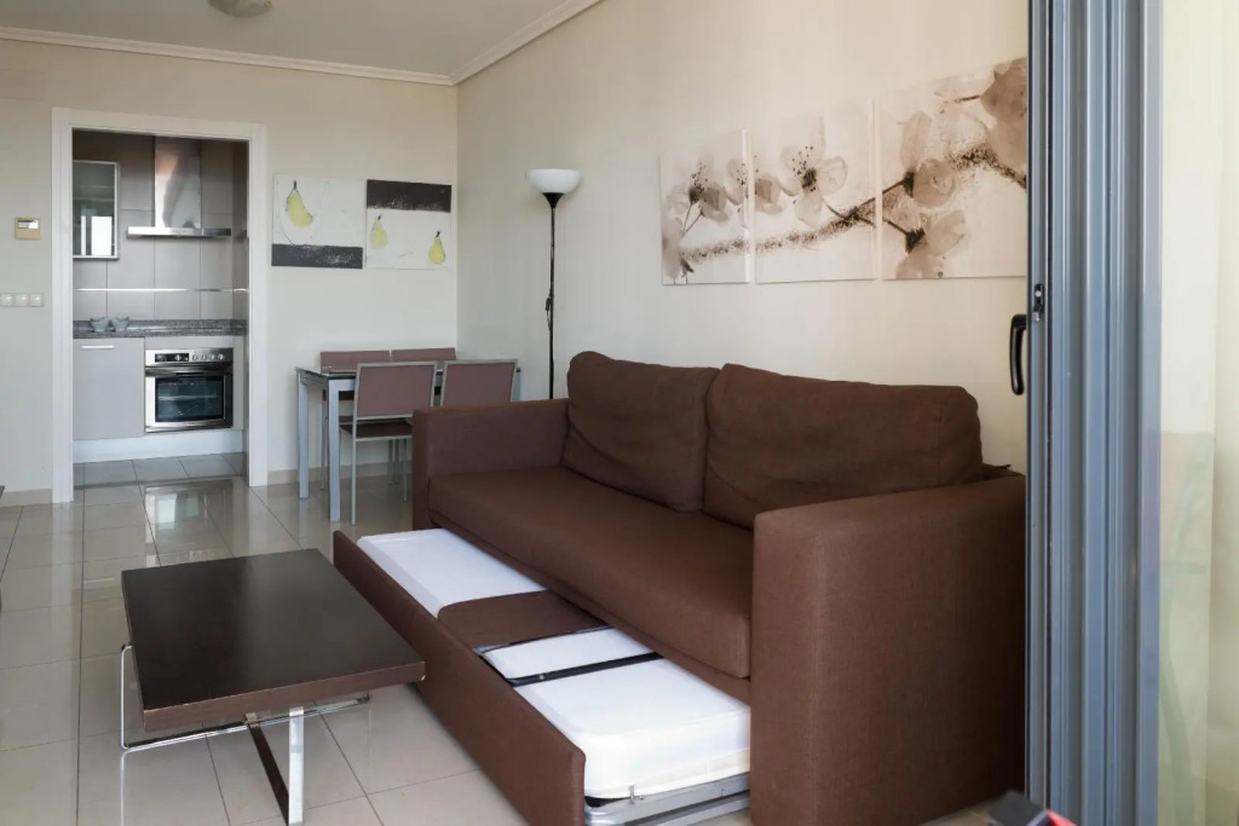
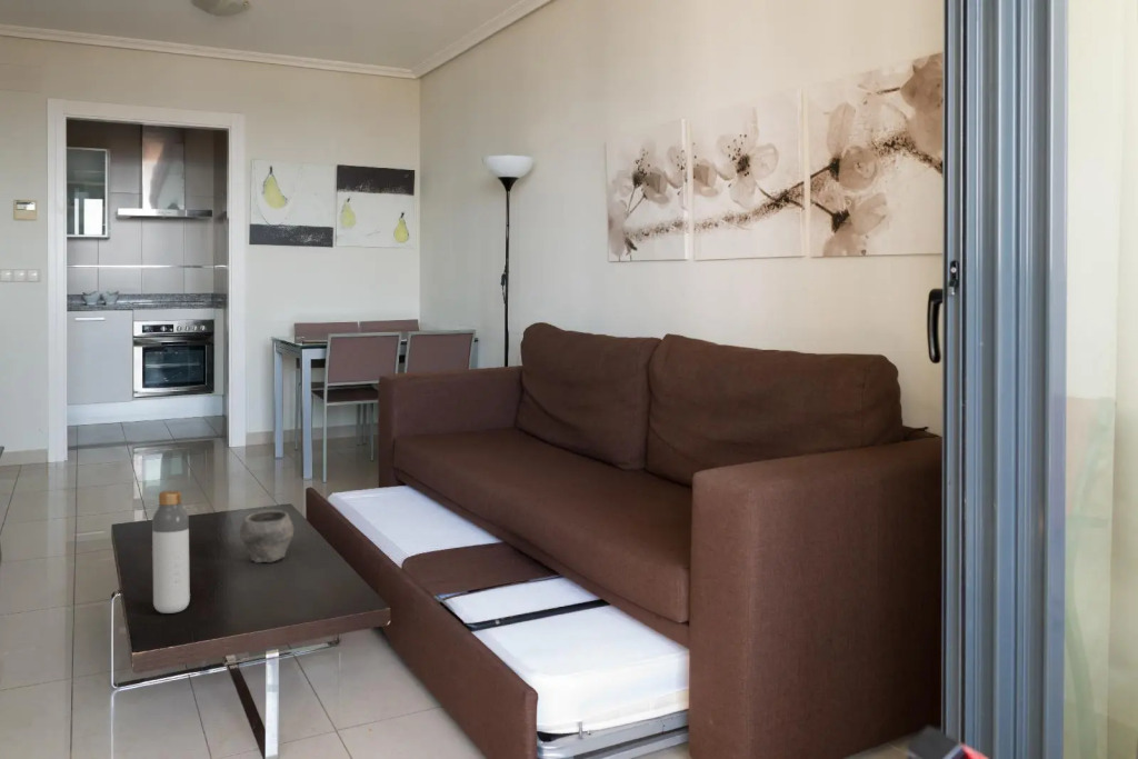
+ bowl (267, 536)
+ bottle (170, 551)
